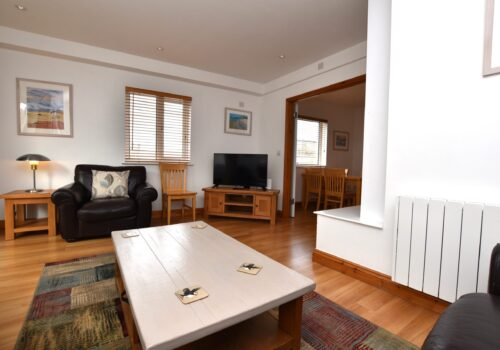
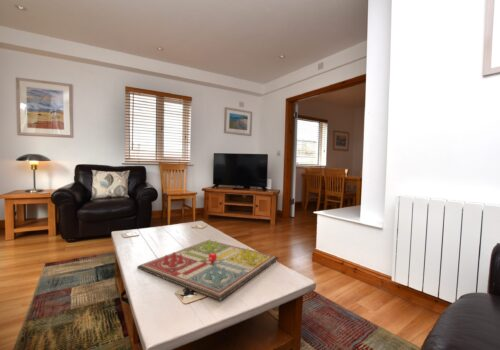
+ gameboard (212, 257)
